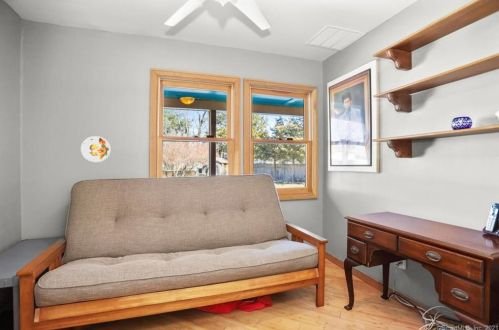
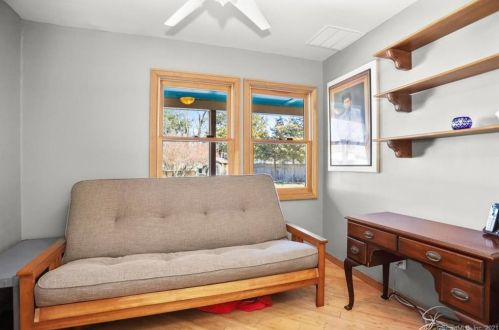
- decorative plate (96, 149)
